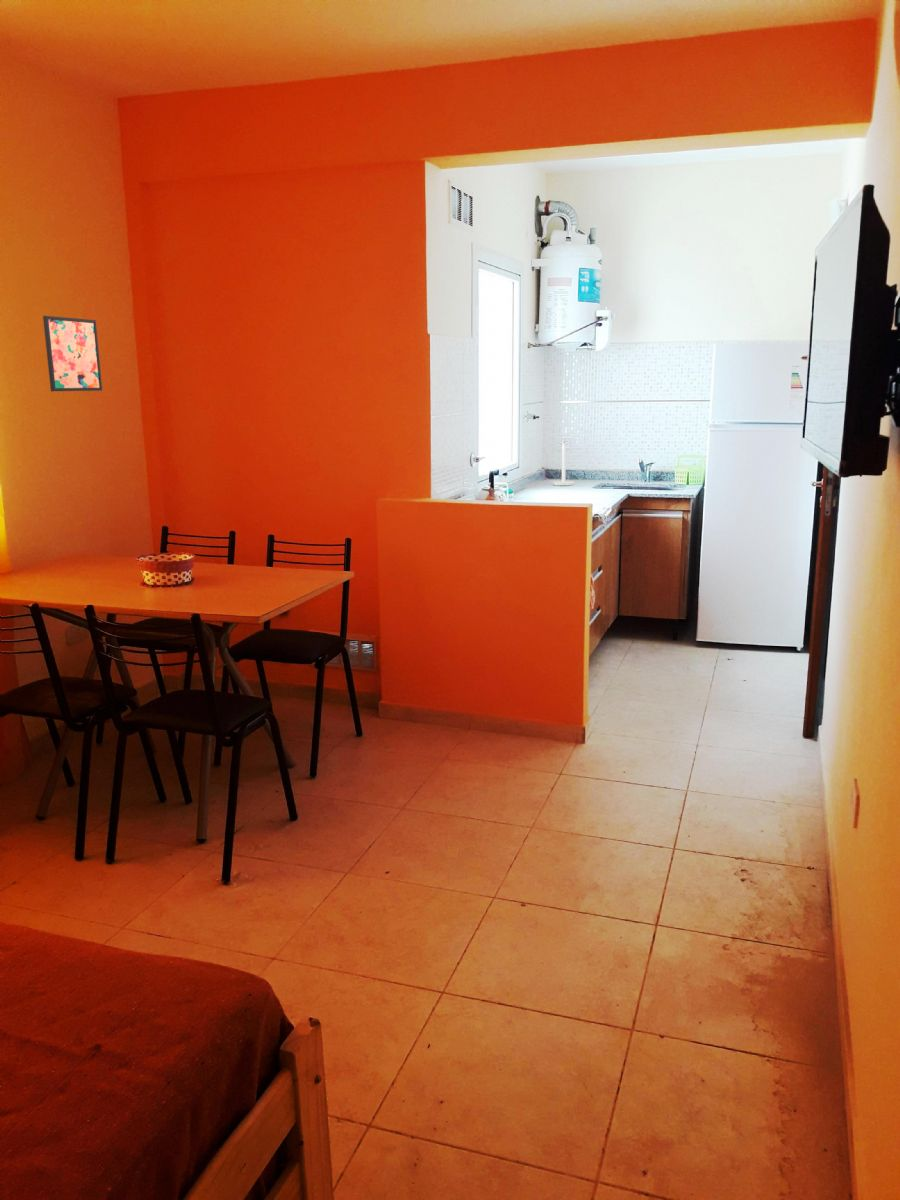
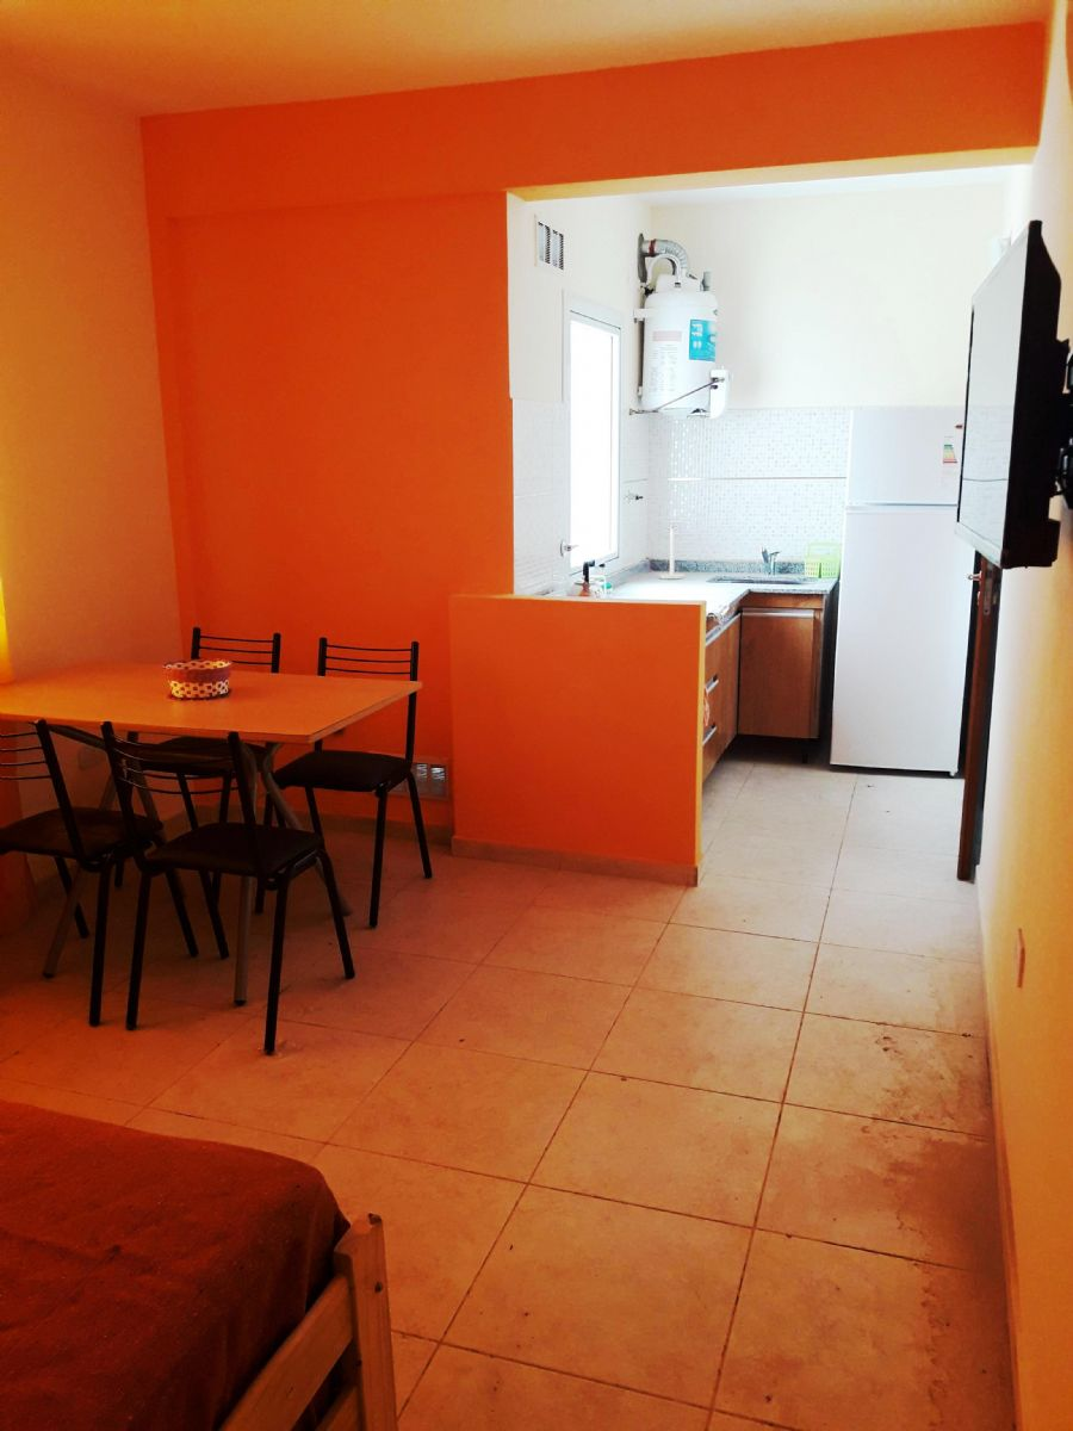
- wall art (73, 354)
